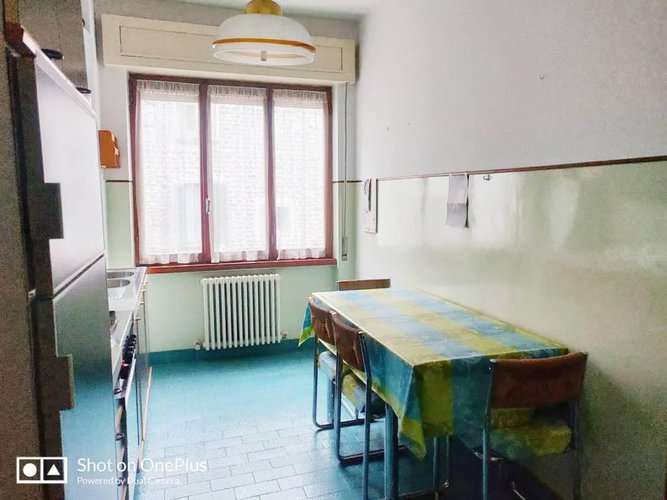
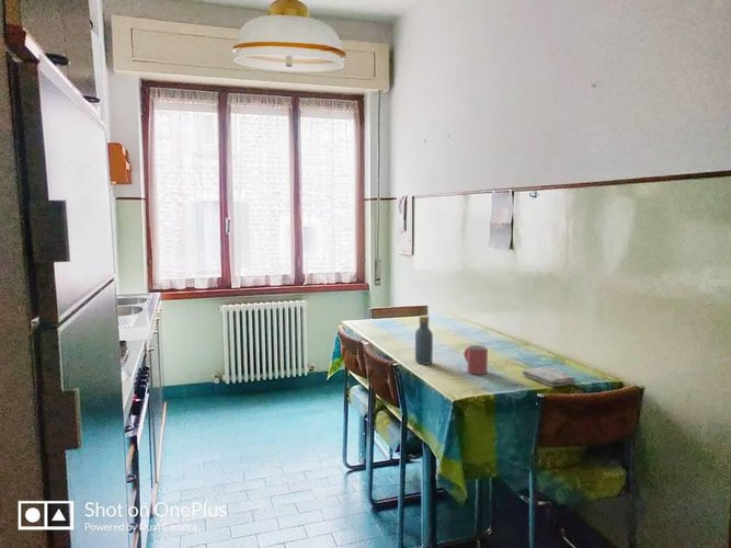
+ washcloth (548, 375)
+ mug (473, 357)
+ vodka (423, 339)
